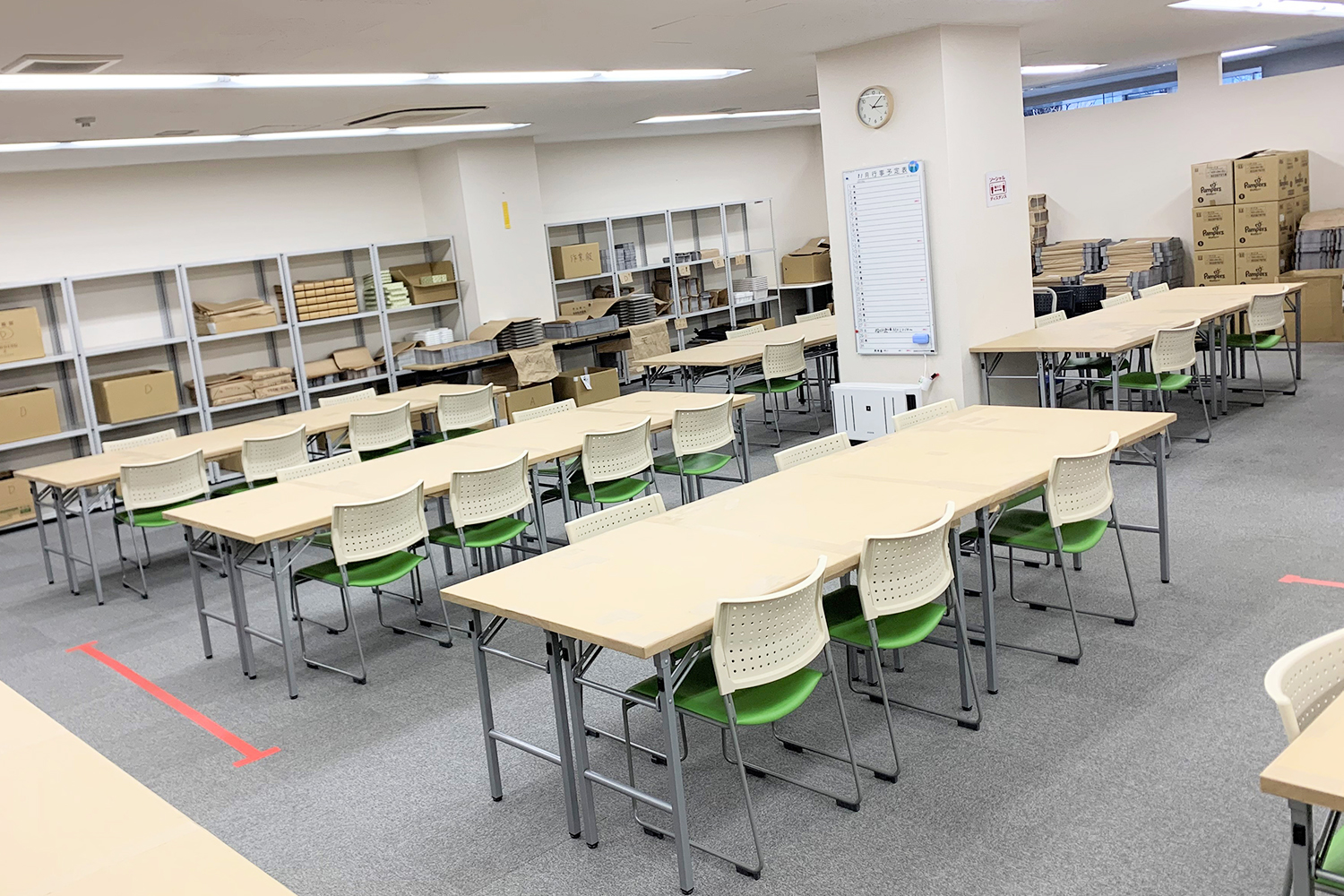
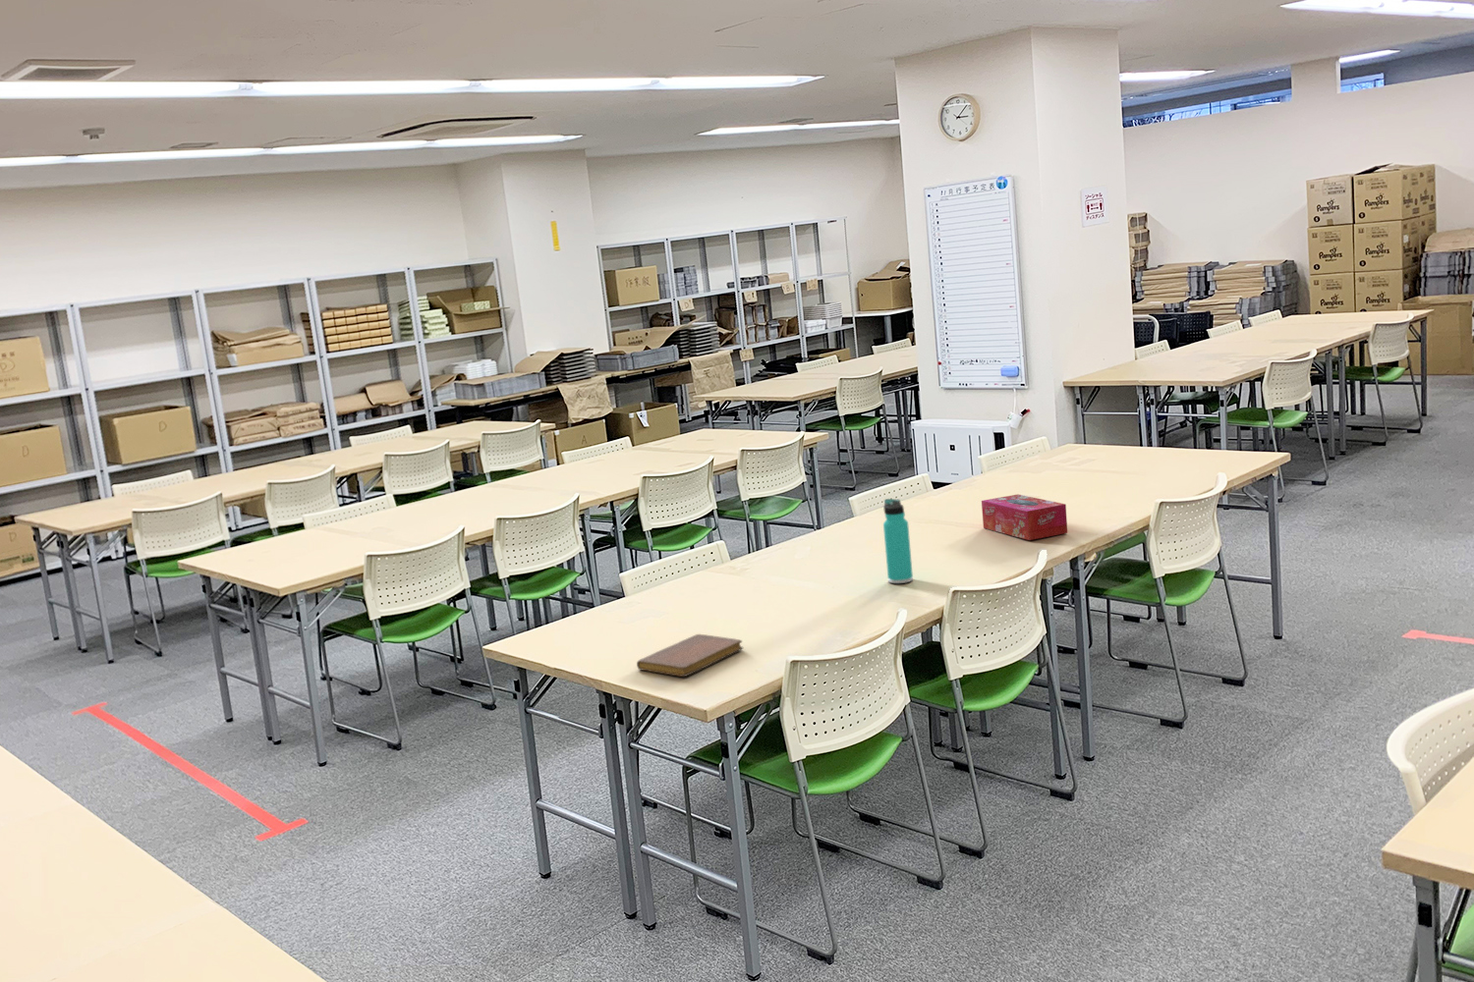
+ notebook (690, 654)
+ thermos bottle (896, 540)
+ tissue box (1023, 515)
